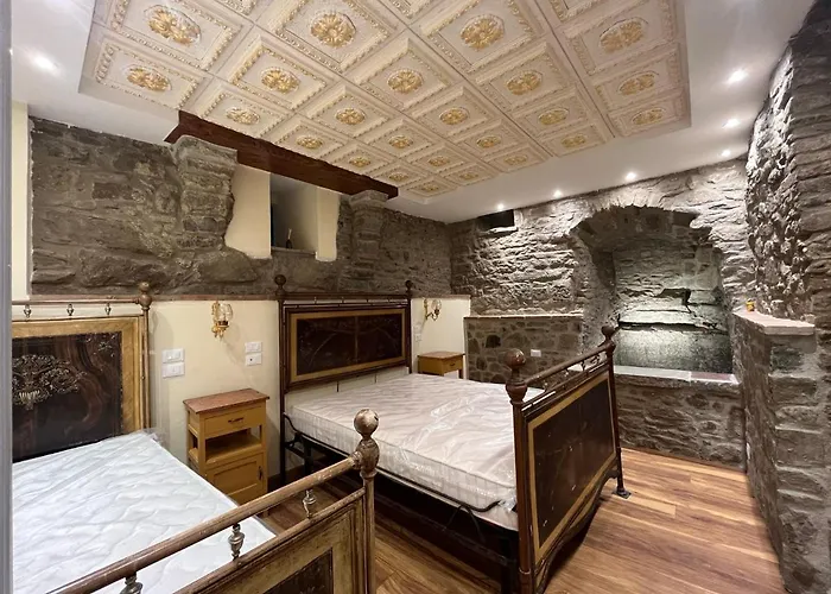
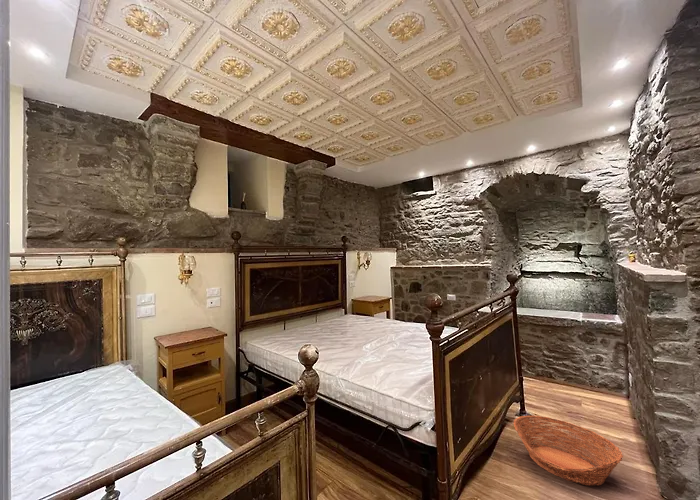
+ basket (563, 450)
